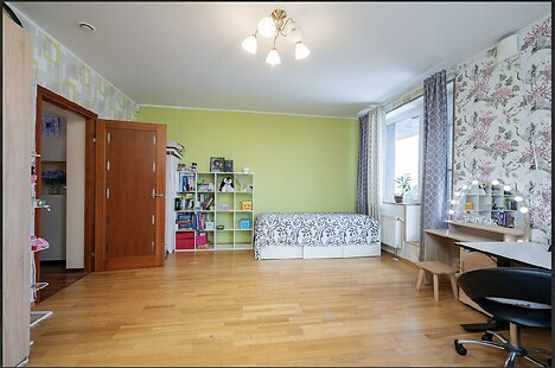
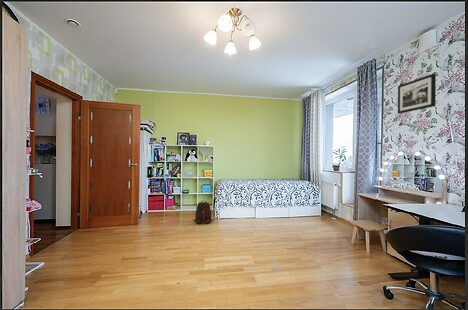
+ picture frame (415, 95)
+ backpack (203, 211)
